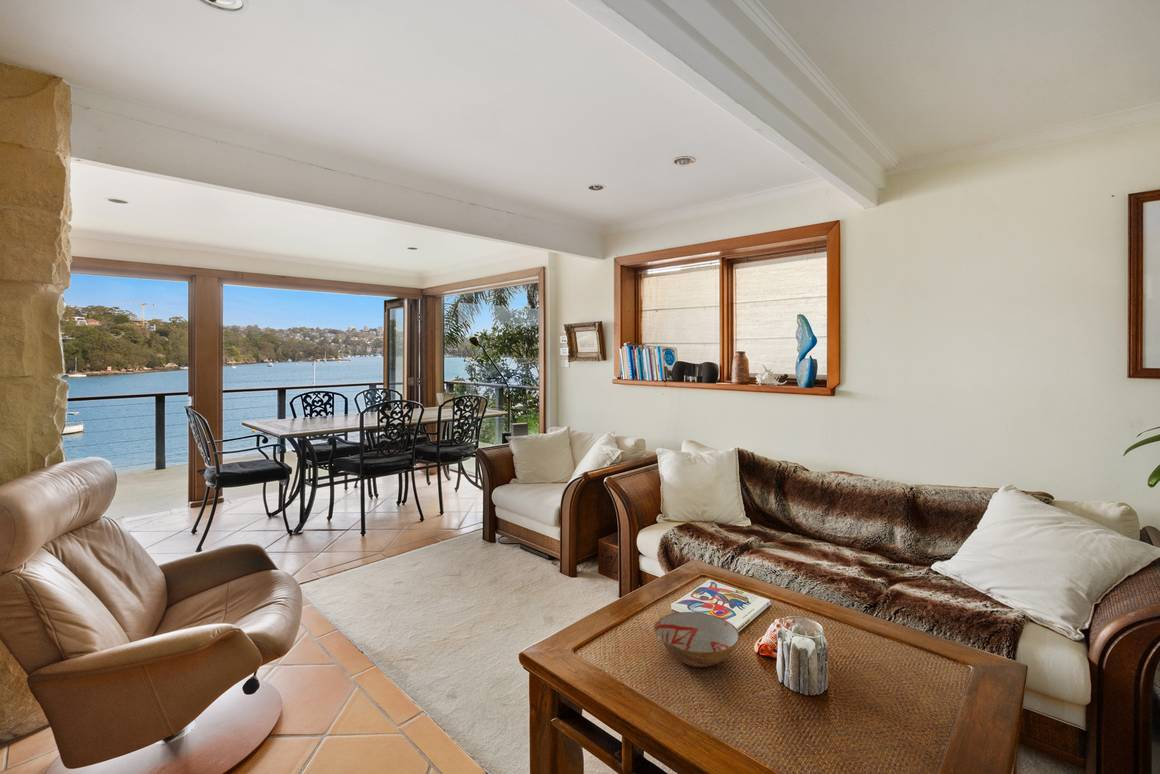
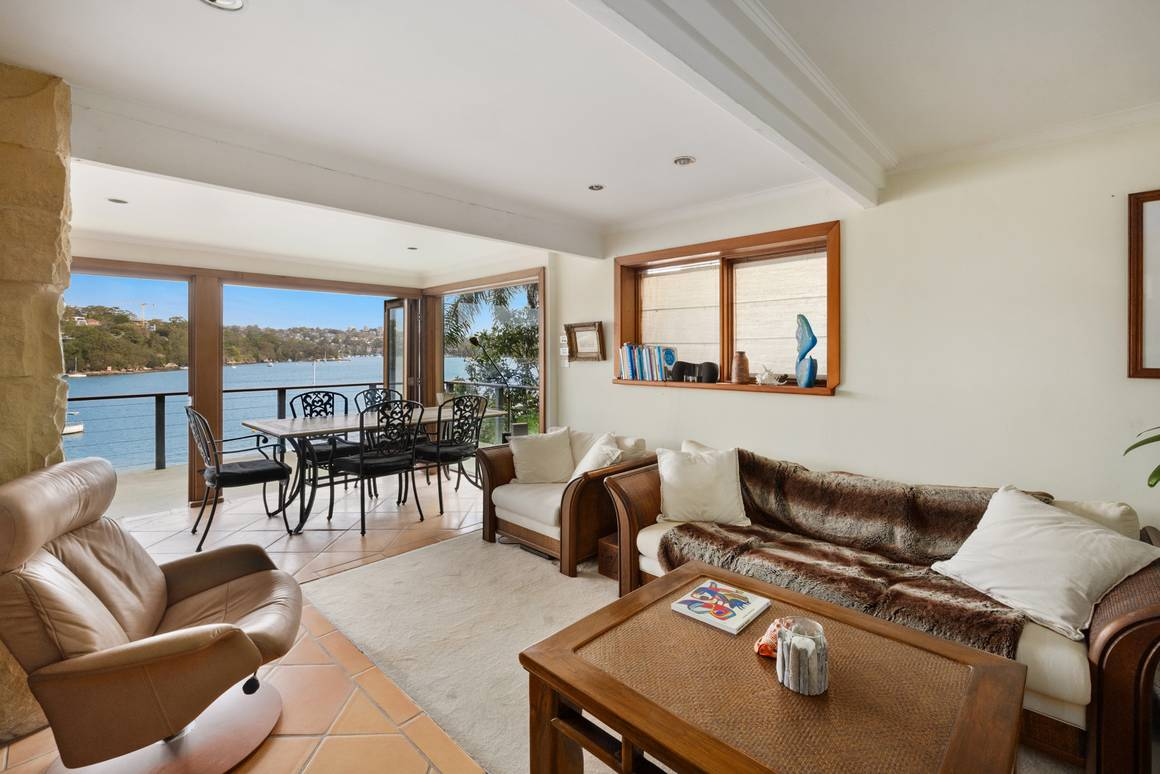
- bowl (696, 643)
